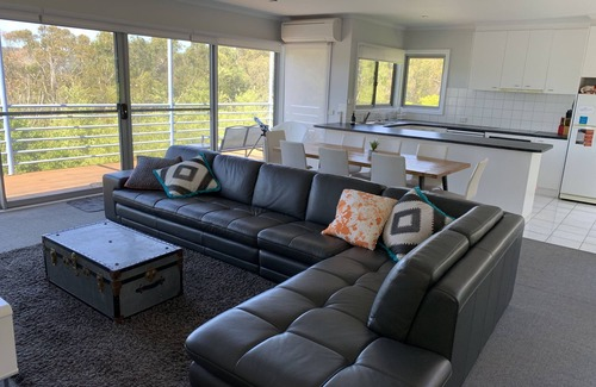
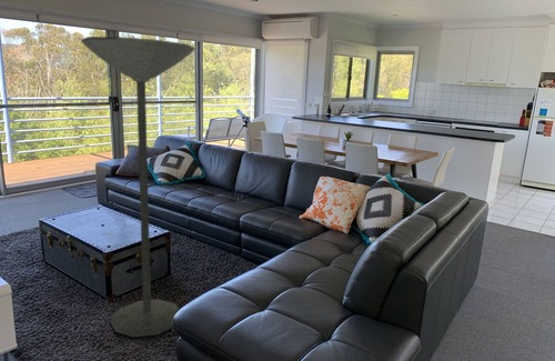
+ floor lamp (143, 190)
